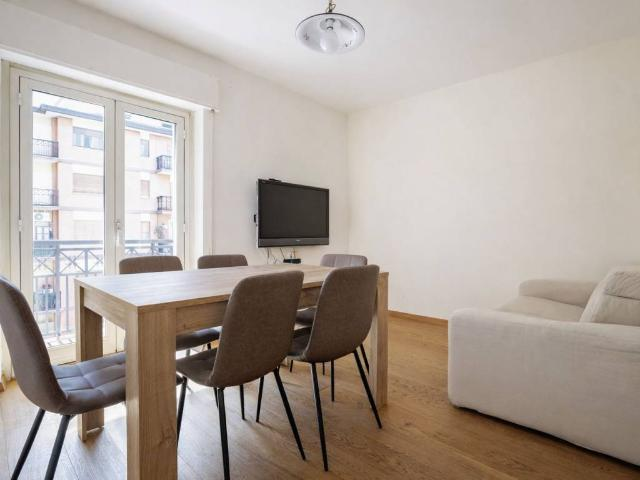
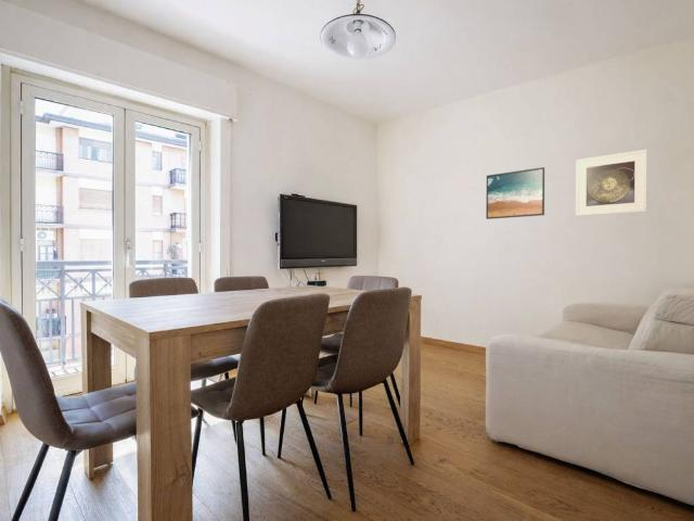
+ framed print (514, 194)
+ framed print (609, 185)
